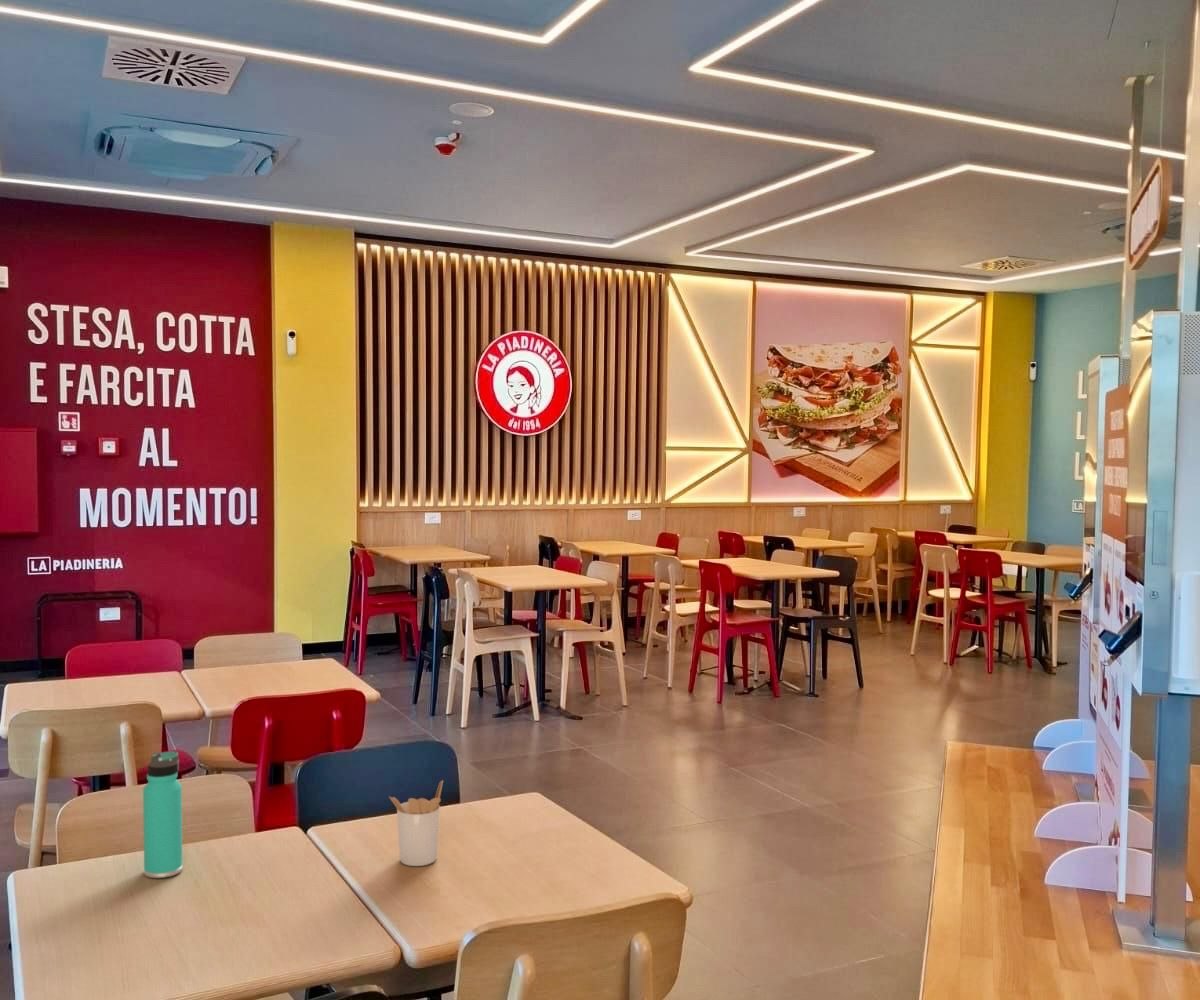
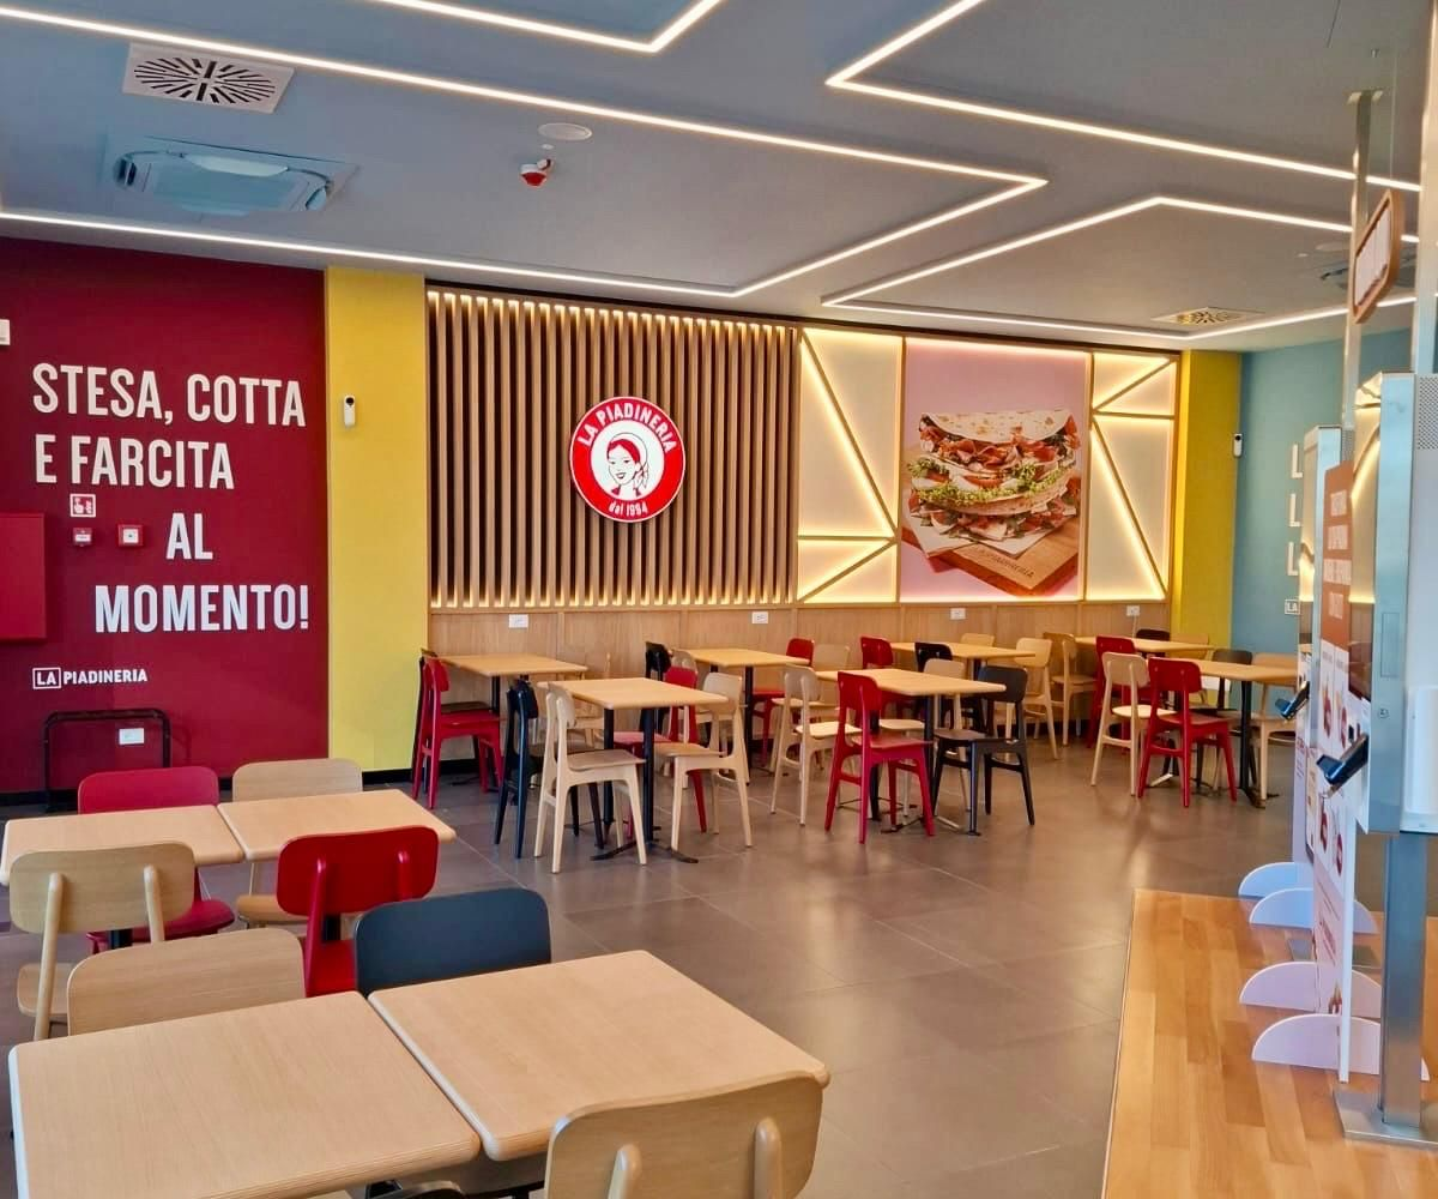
- utensil holder (420, 824)
- thermos bottle (162, 812)
